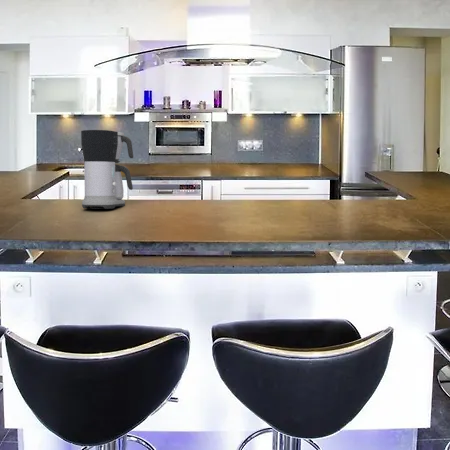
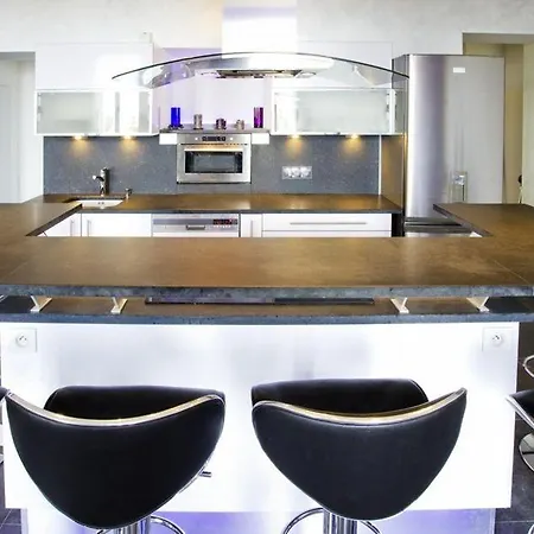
- coffee maker (108, 169)
